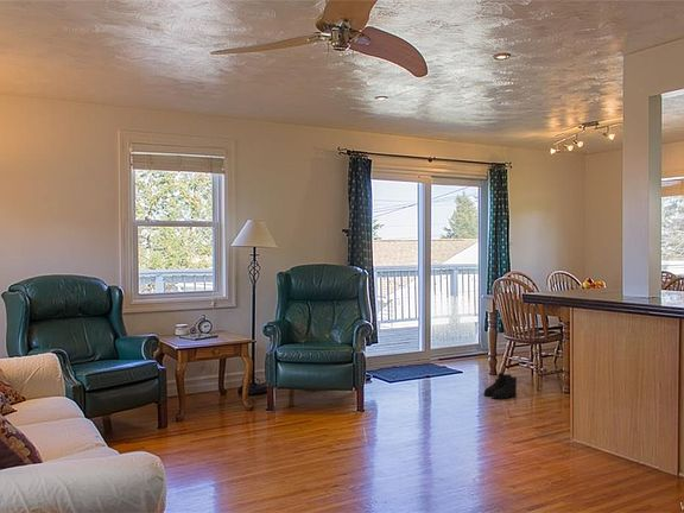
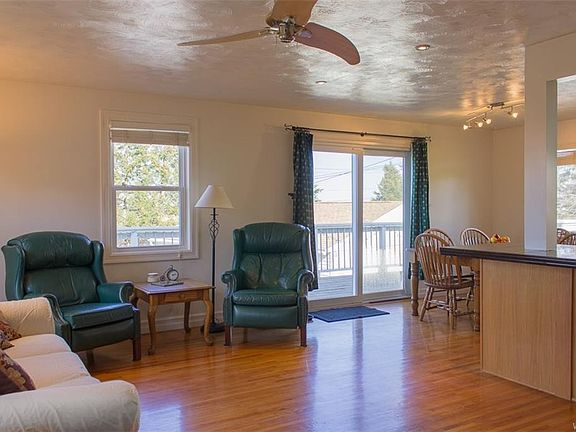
- boots (500, 385)
